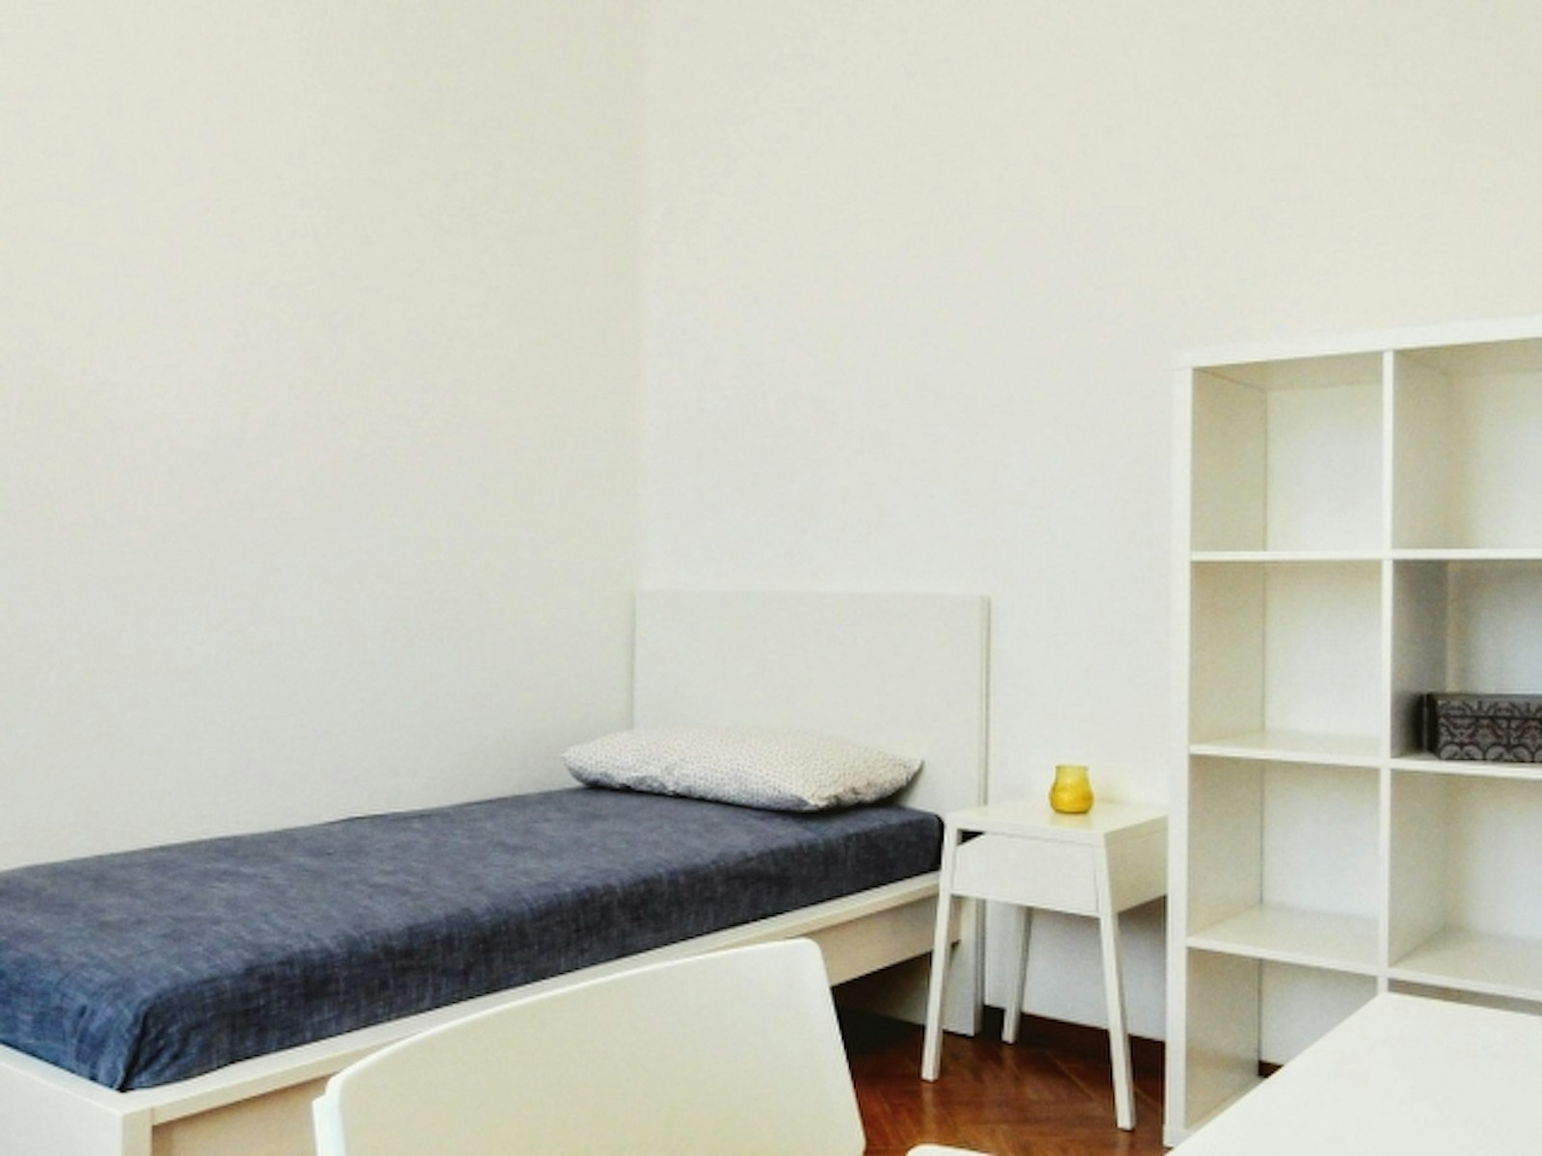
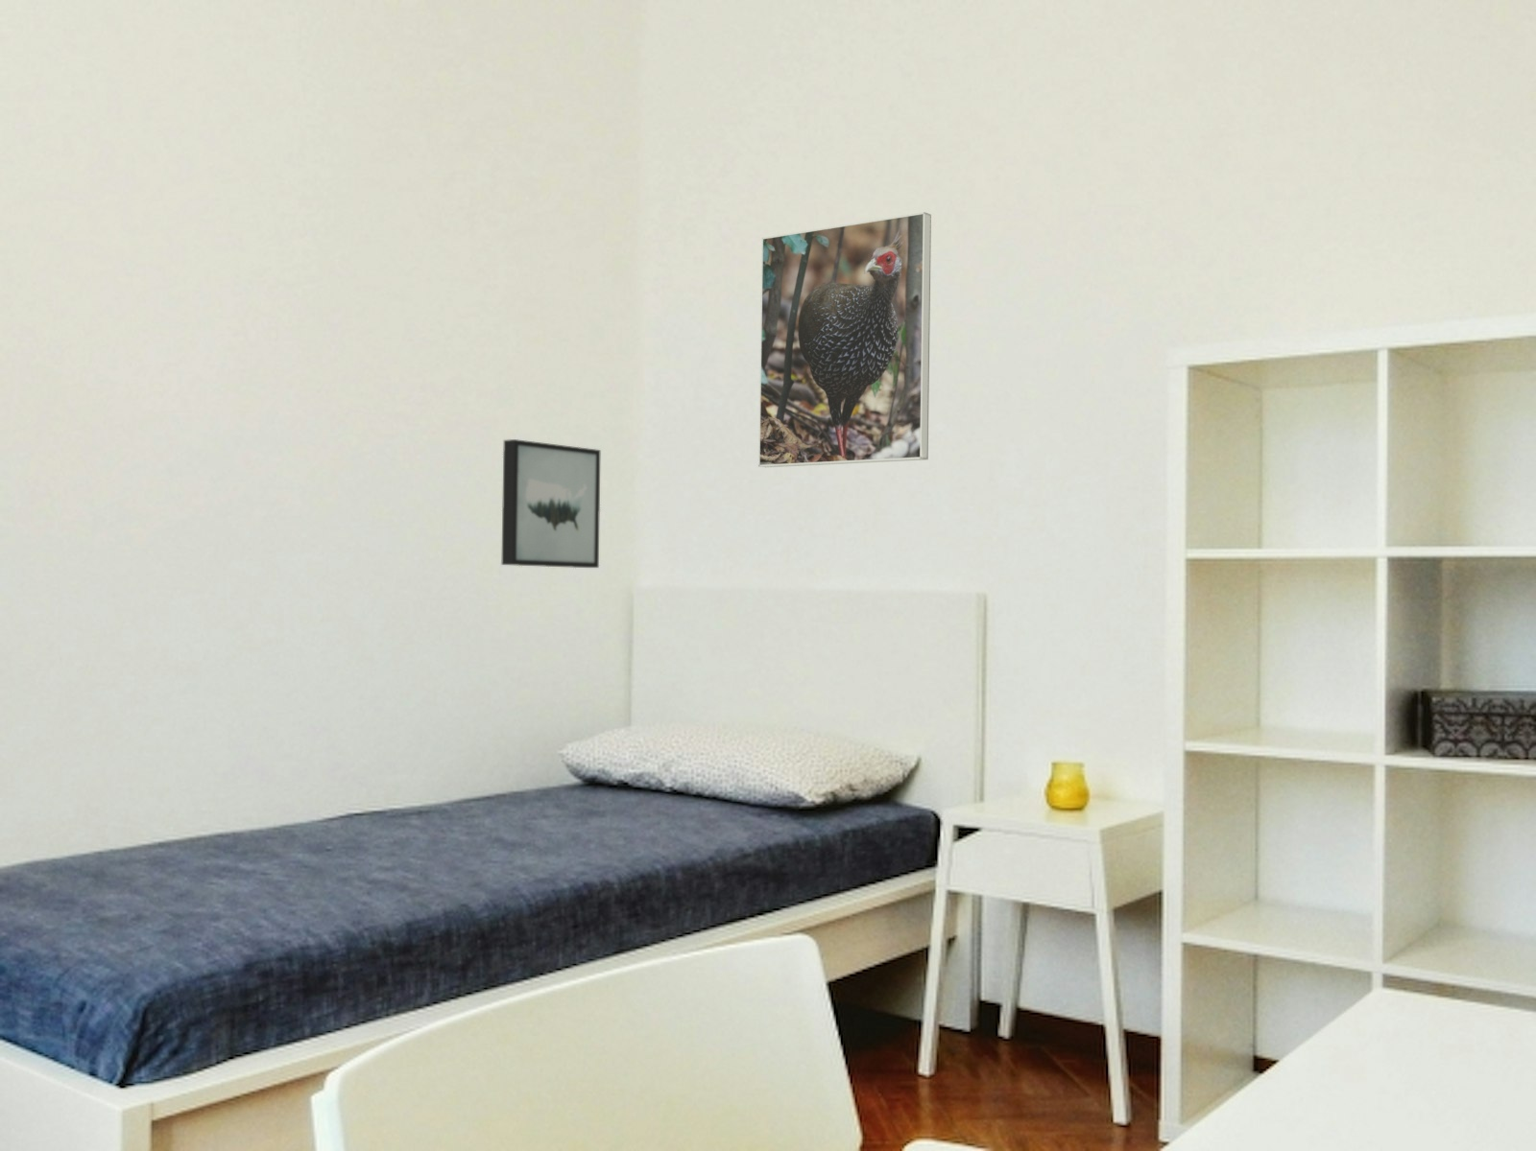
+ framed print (842, 345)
+ wall art (552, 505)
